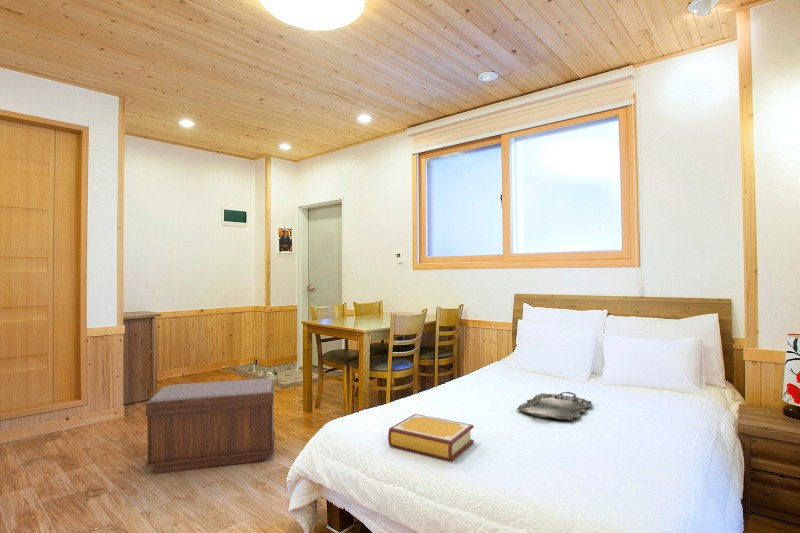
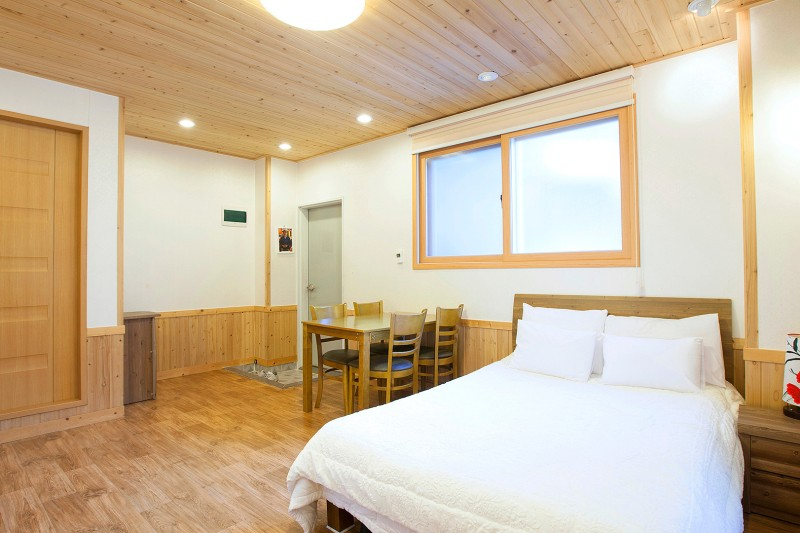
- bench (216, 421)
- book (431, 435)
- serving tray (555, 405)
